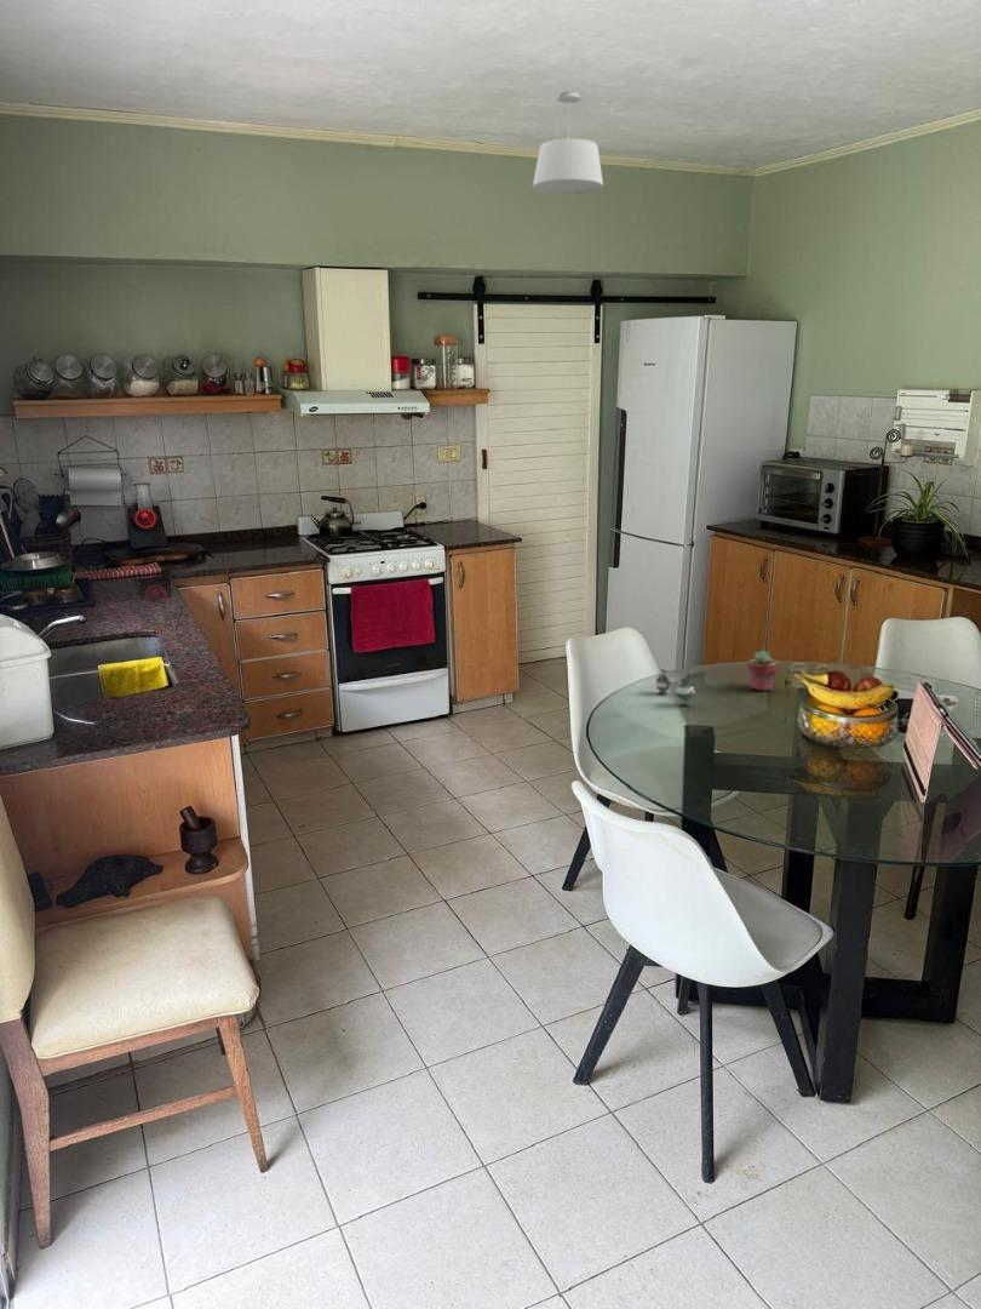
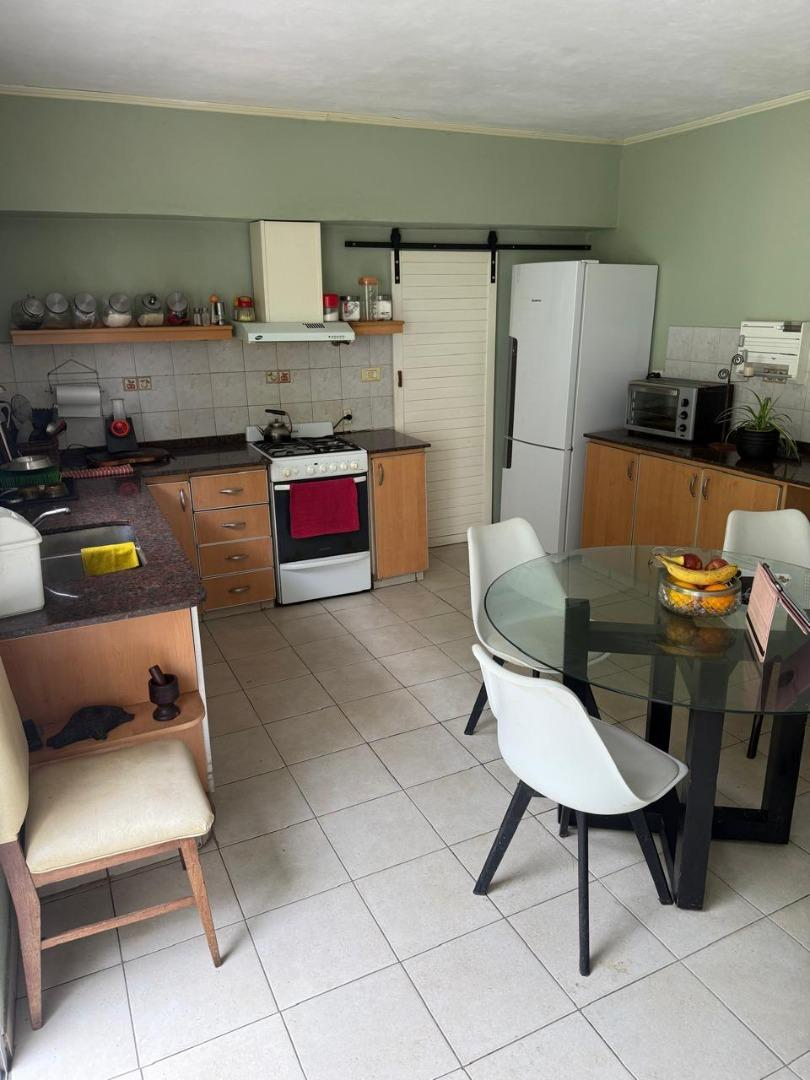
- potted succulent (762, 669)
- pendant light (568, 141)
- teapot (677, 687)
